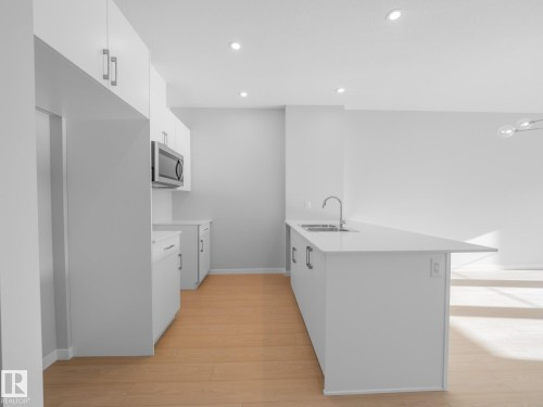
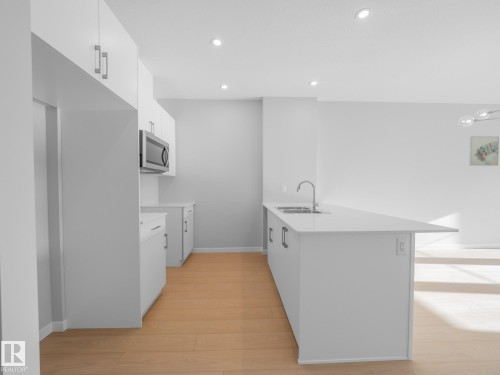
+ wall art (483, 151)
